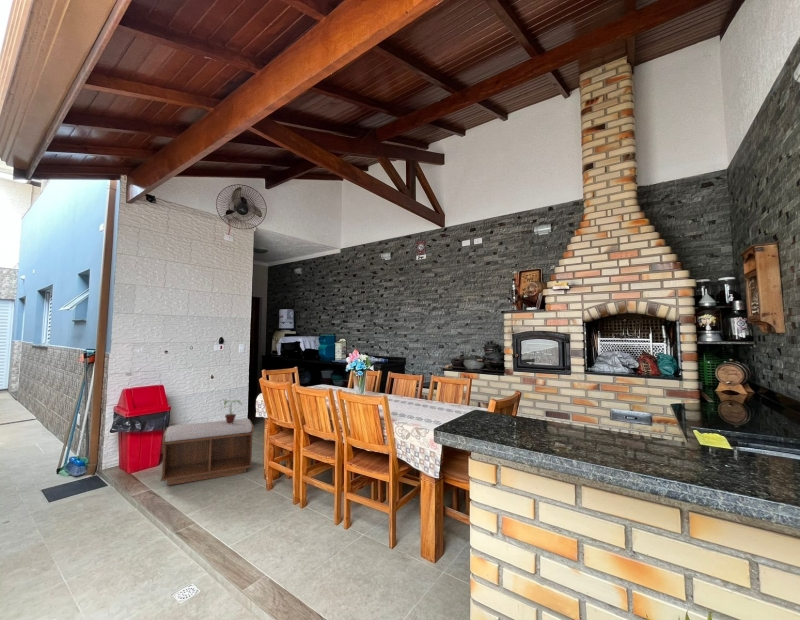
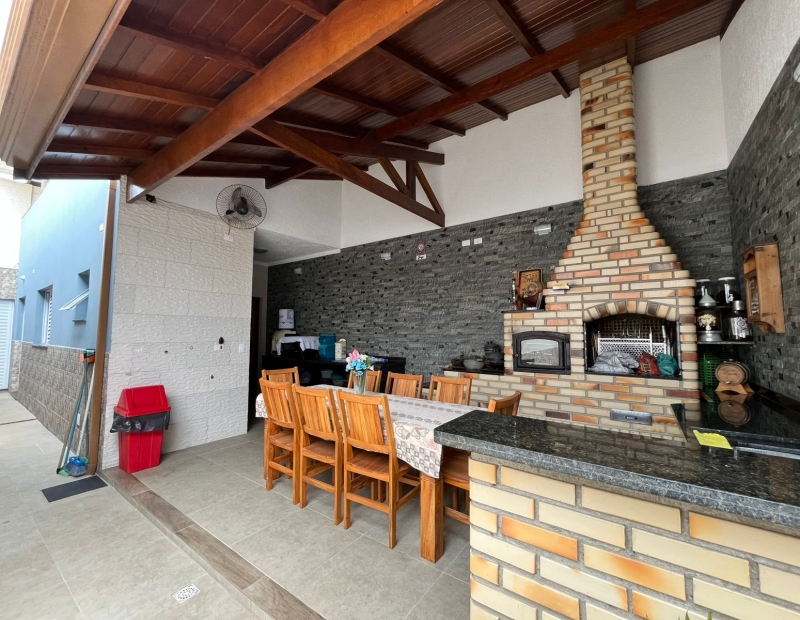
- potted plant (229, 410)
- bench (209, 448)
